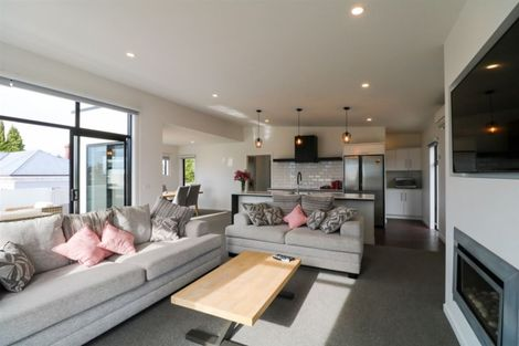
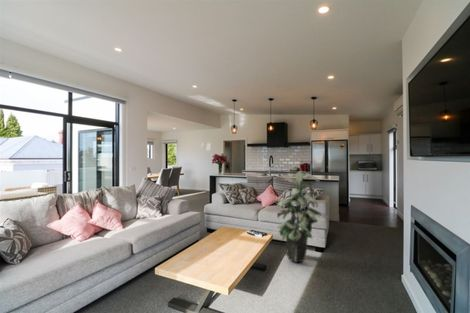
+ indoor plant (296, 212)
